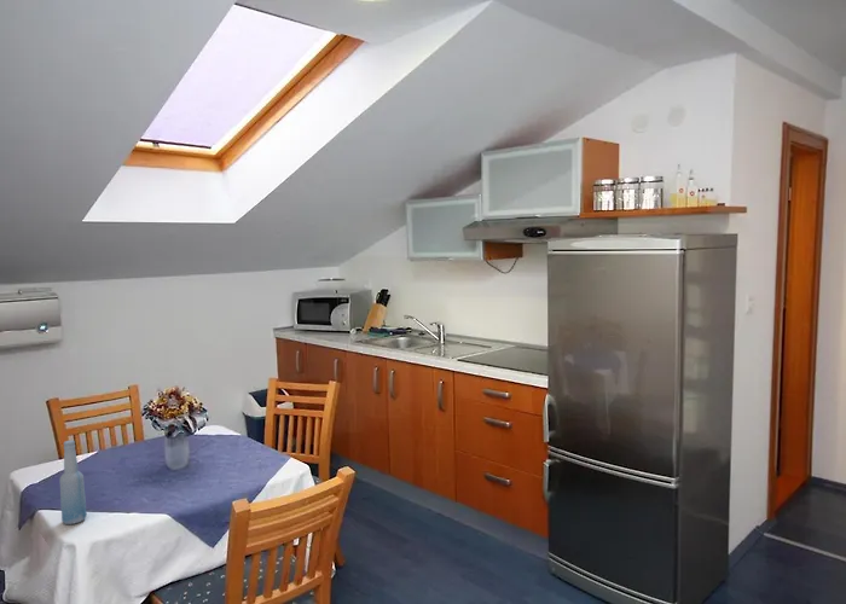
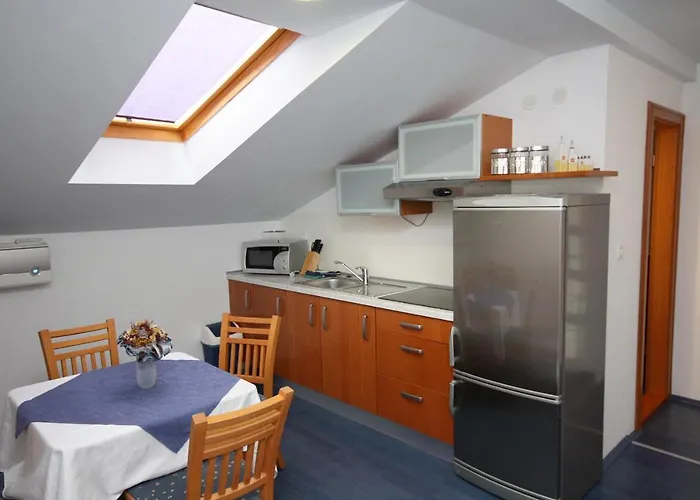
- bottle (71, 481)
